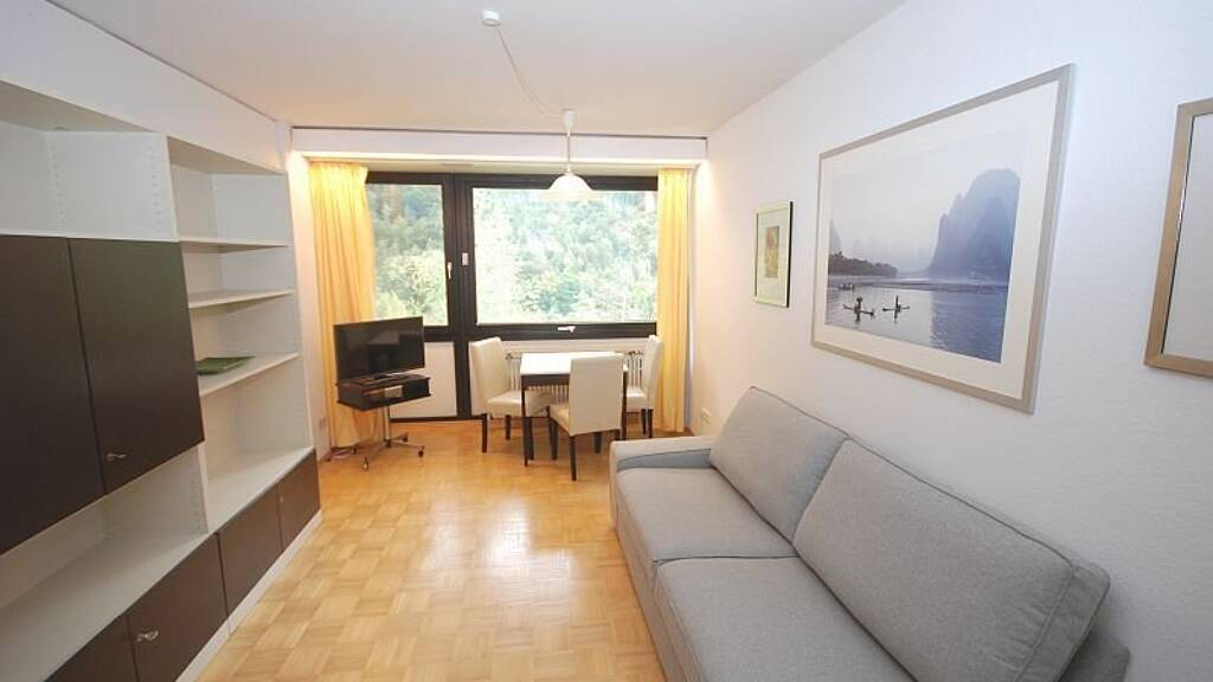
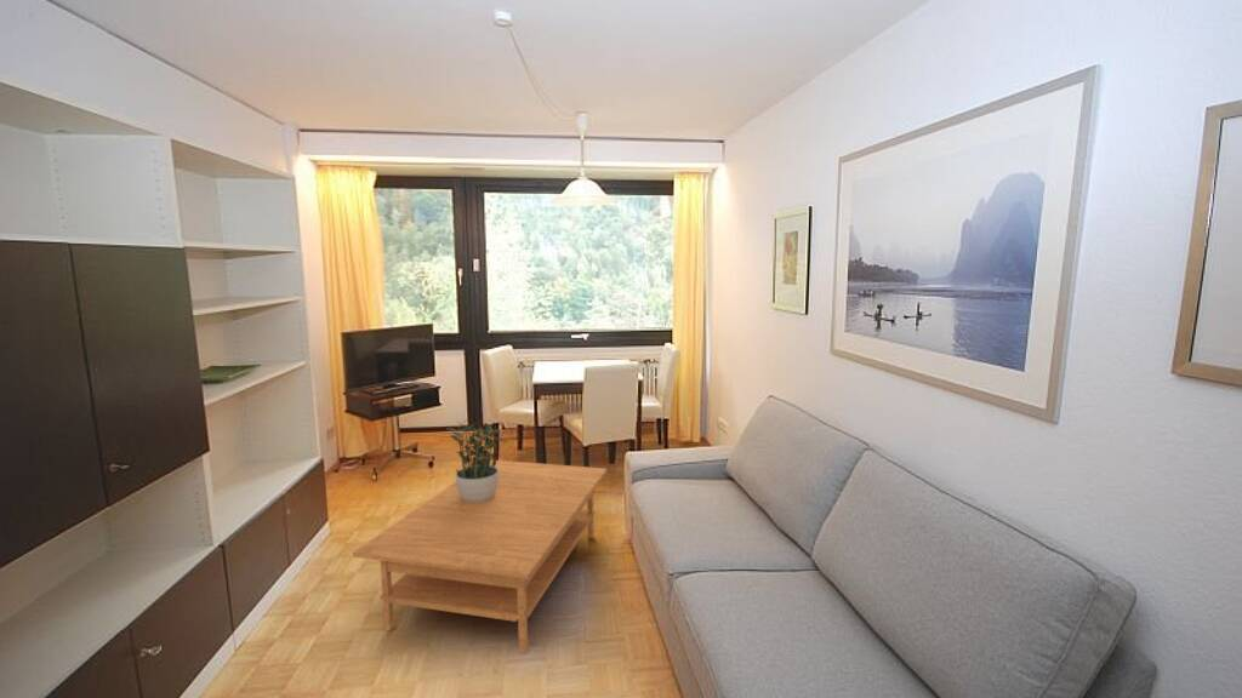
+ coffee table (503, 539)
+ potted plant (477, 457)
